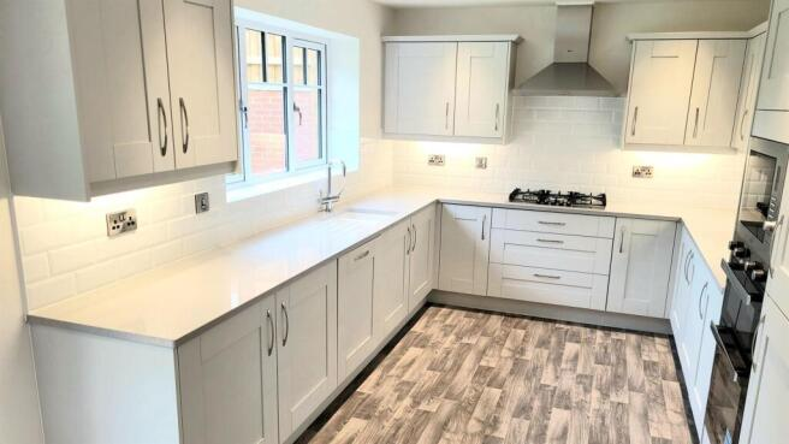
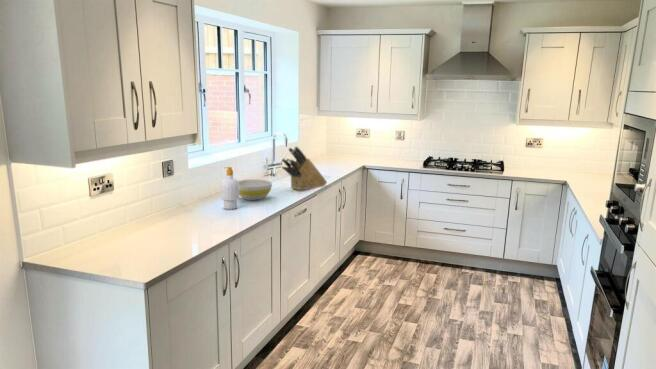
+ knife block (304, 166)
+ soap bottle (230, 187)
+ bowl (253, 190)
